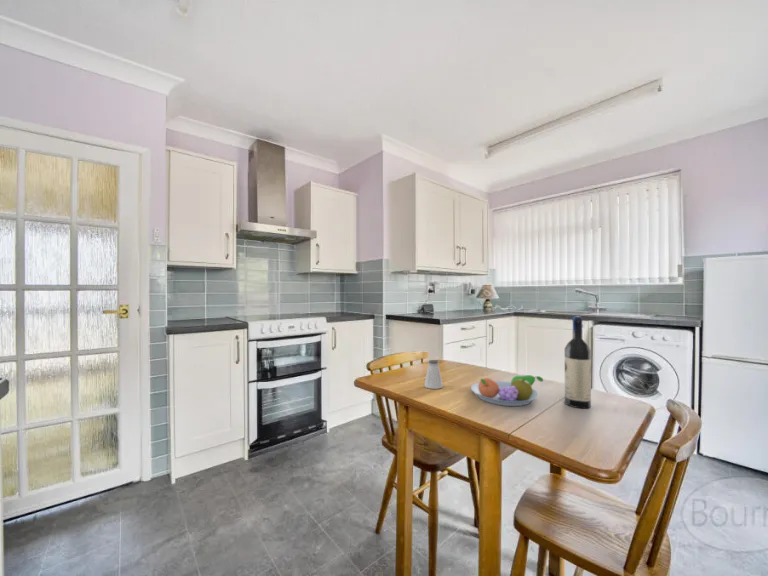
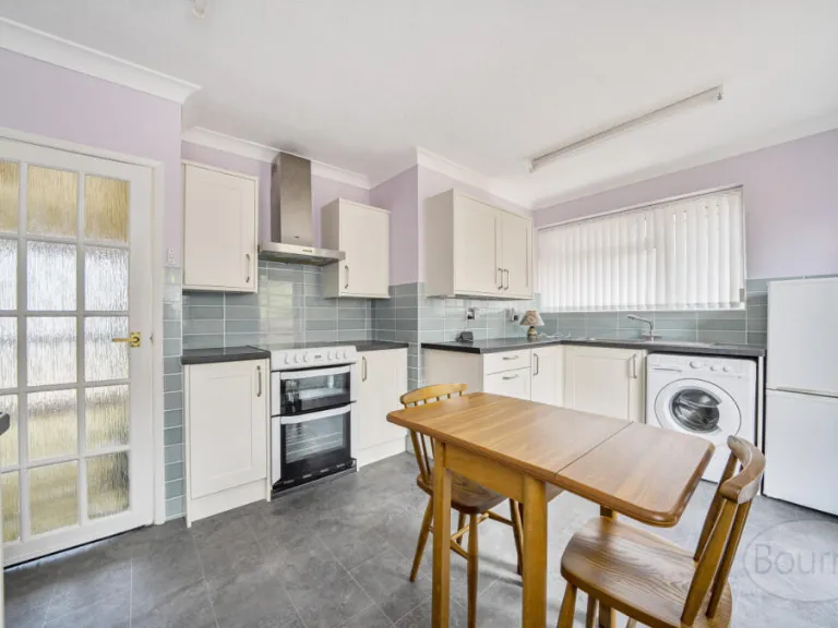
- fruit bowl (506, 384)
- wine bottle (577, 360)
- saltshaker (433, 373)
